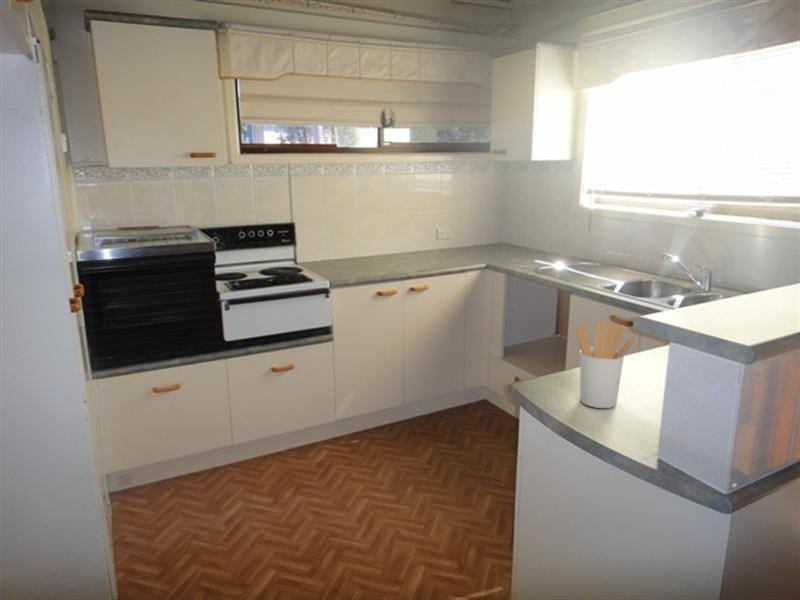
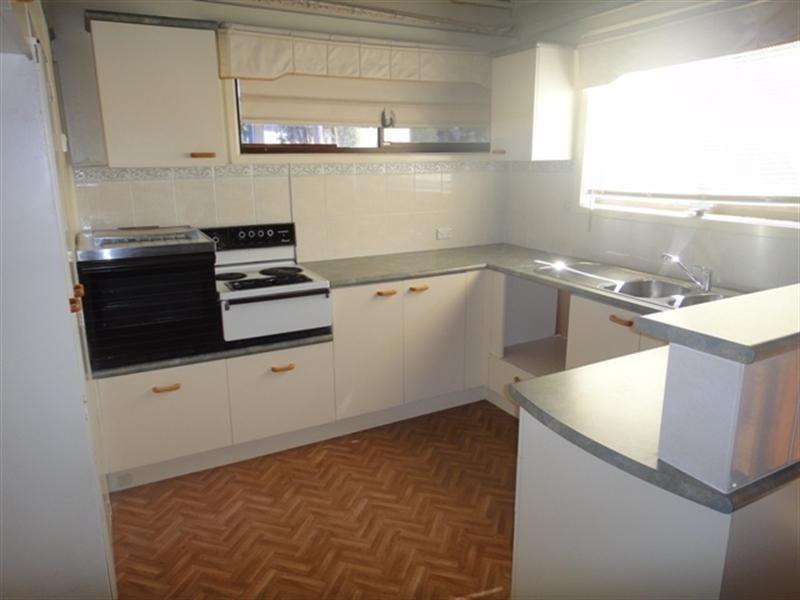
- utensil holder (603, 362)
